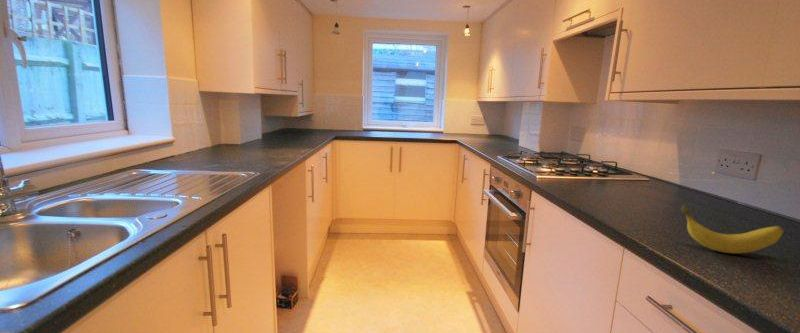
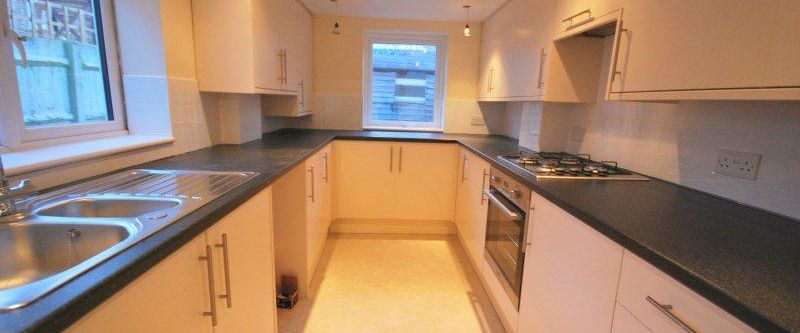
- banana (728, 234)
